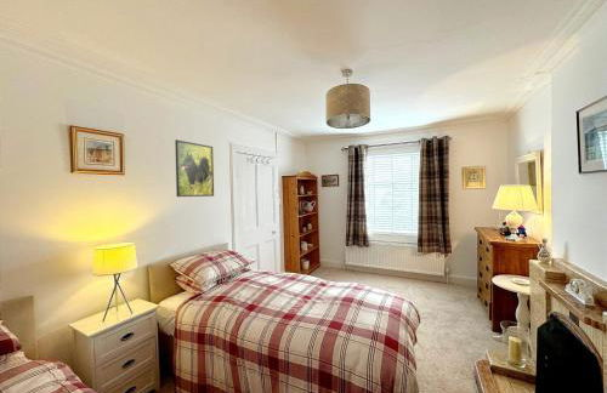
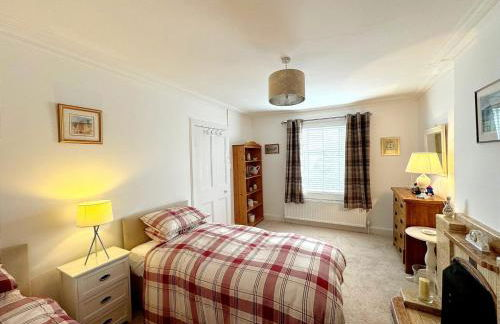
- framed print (195, 170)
